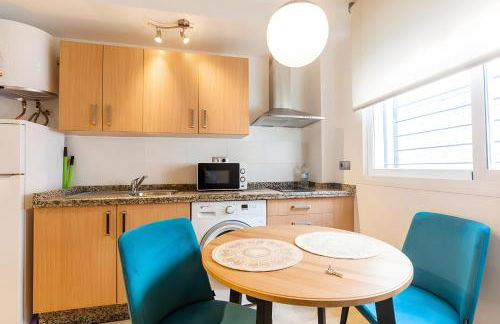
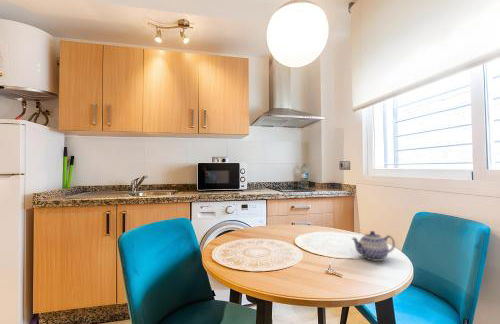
+ teapot (373, 244)
